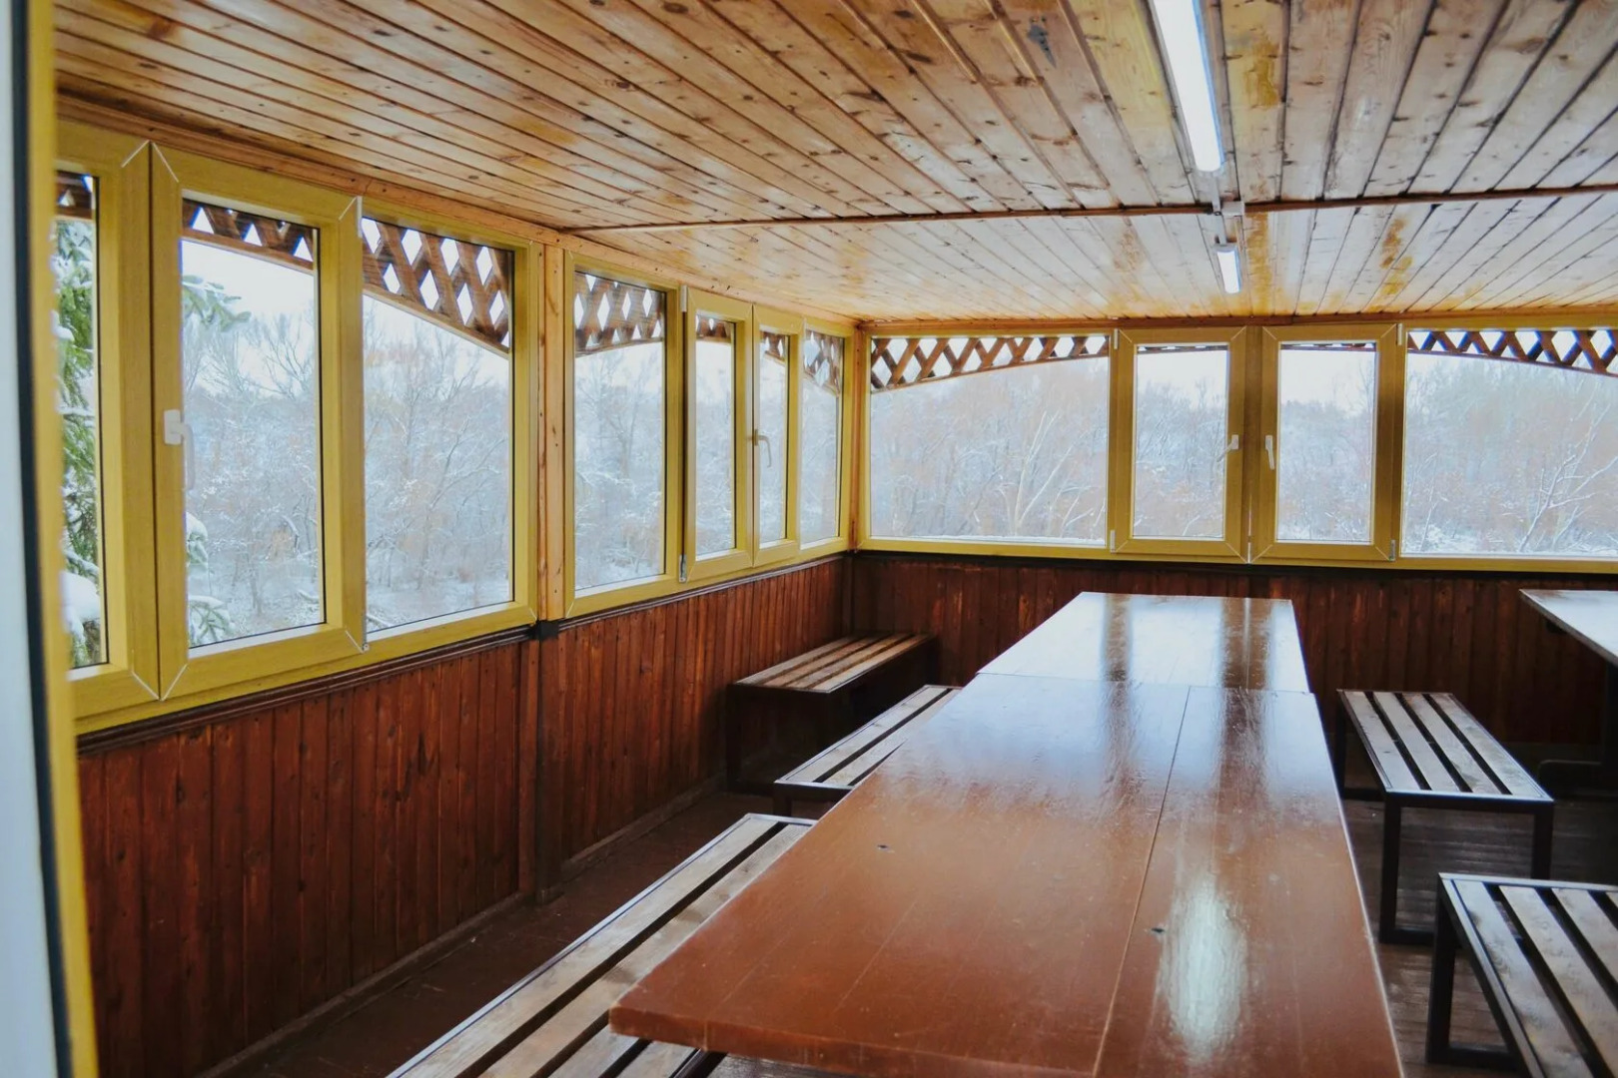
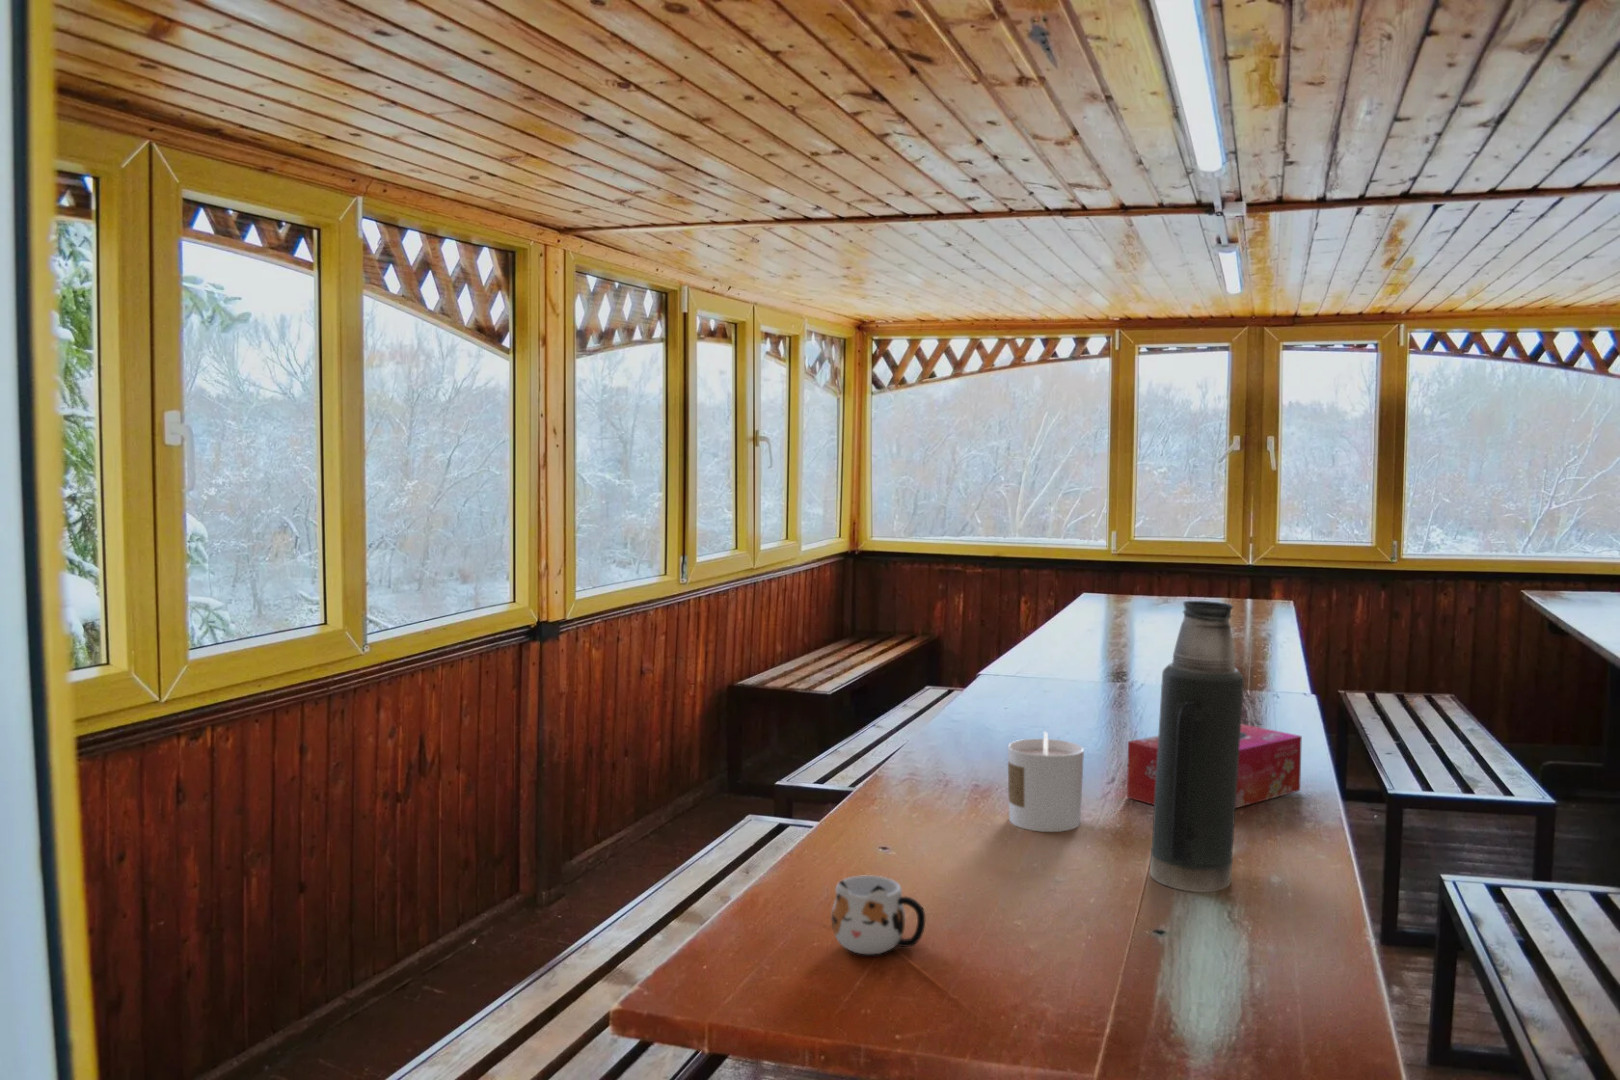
+ mug (878, 912)
+ candle (1045, 777)
+ thermos (1193, 746)
+ tissue box (1238, 765)
